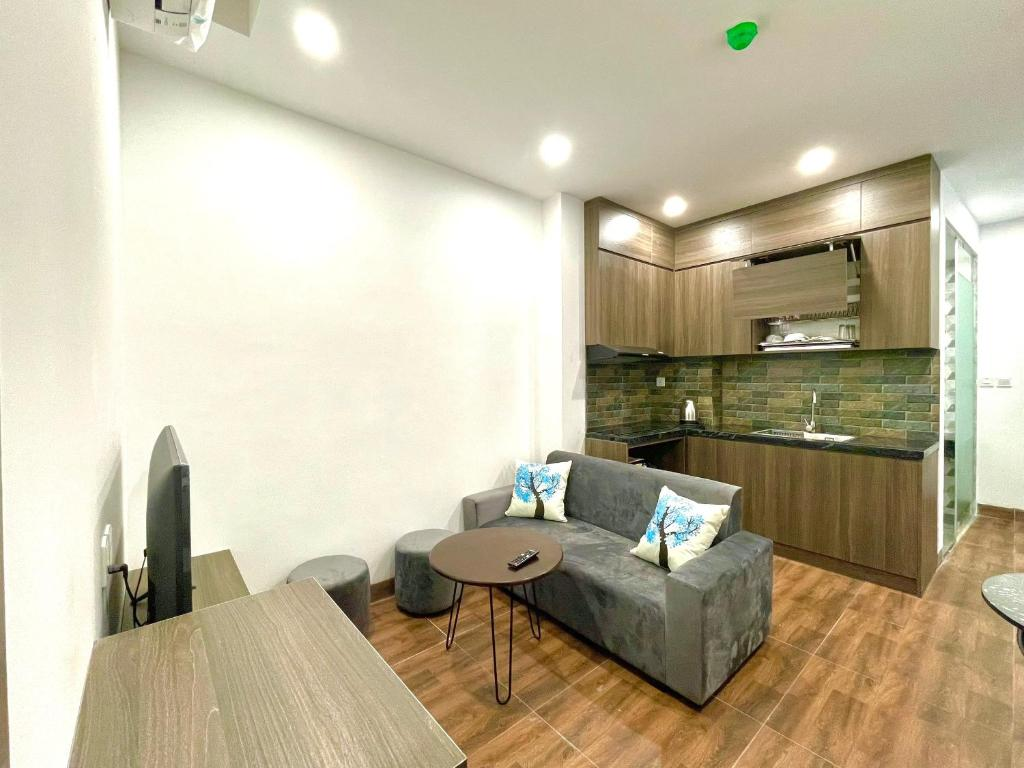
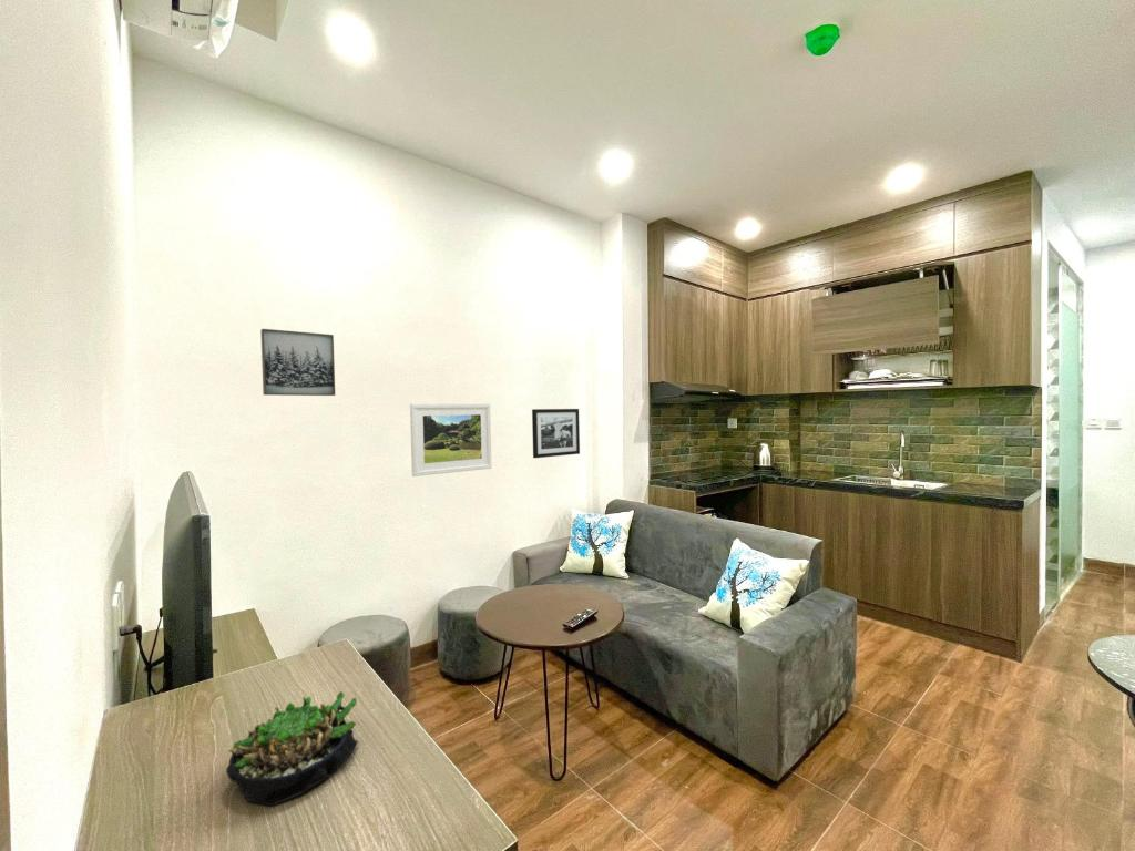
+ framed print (452, 438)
+ wall art (299, 363)
+ picture frame (556, 432)
+ succulent plant (297, 735)
